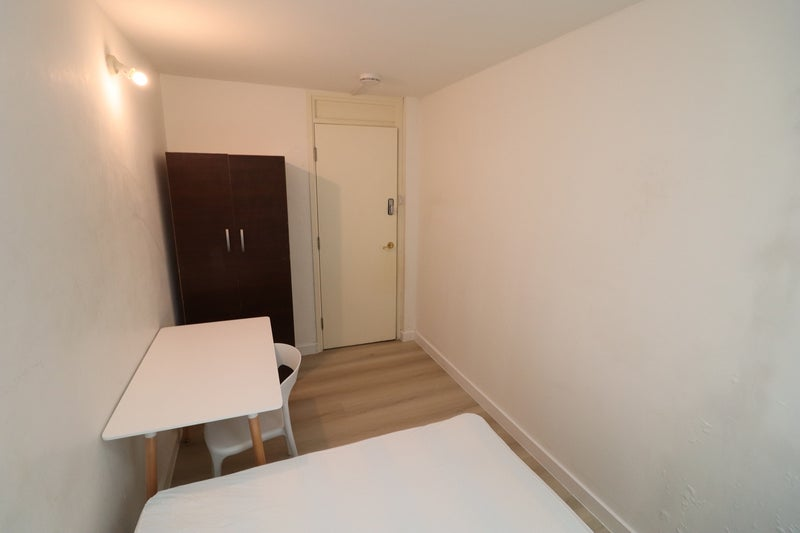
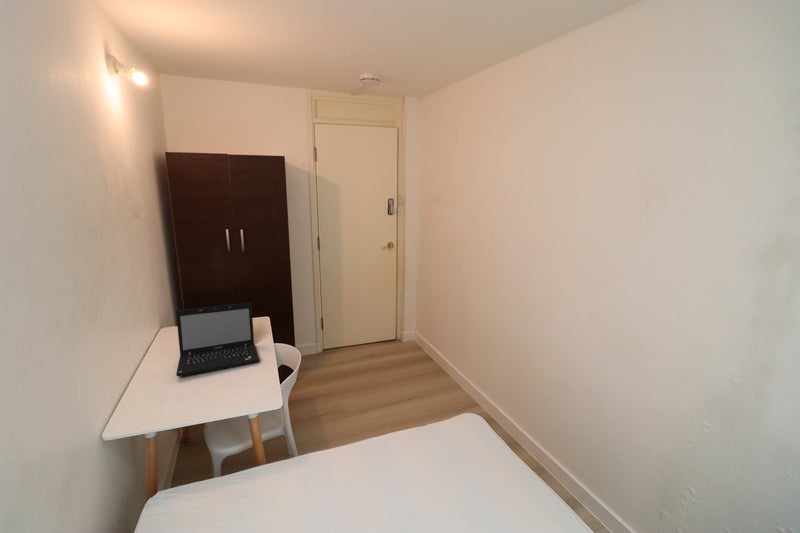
+ laptop (217, 336)
